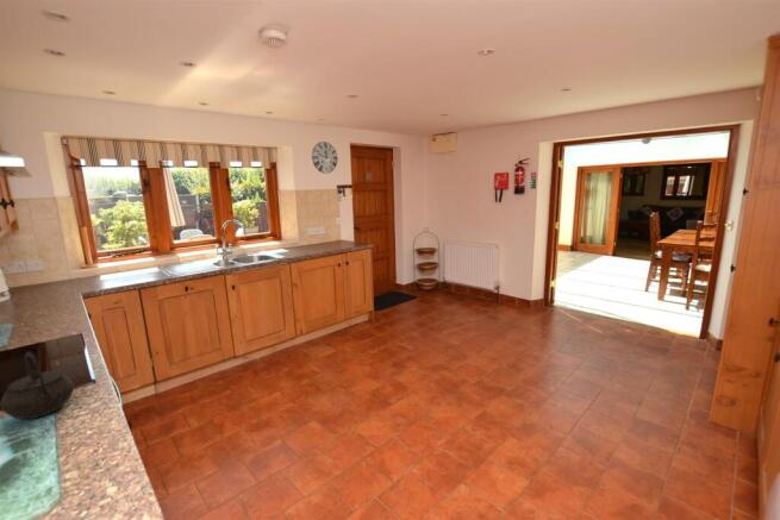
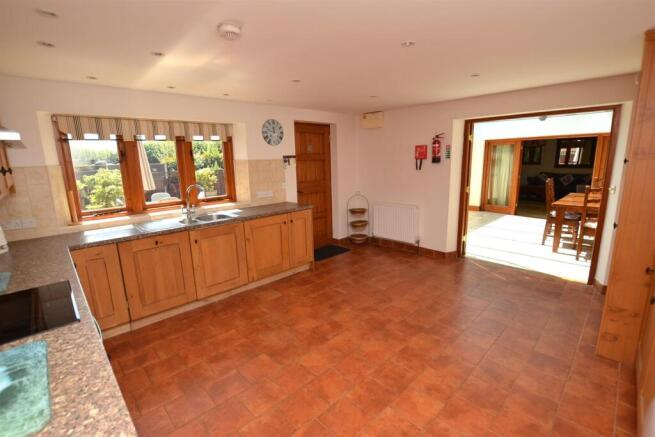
- kettle (37, 382)
